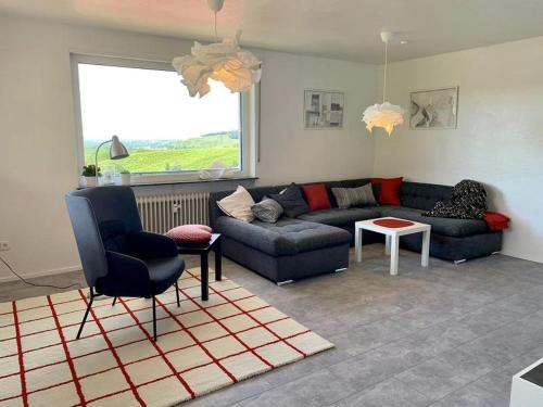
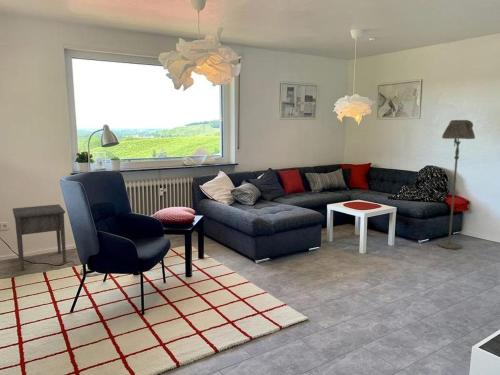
+ floor lamp (454, 184)
+ nightstand (40, 232)
